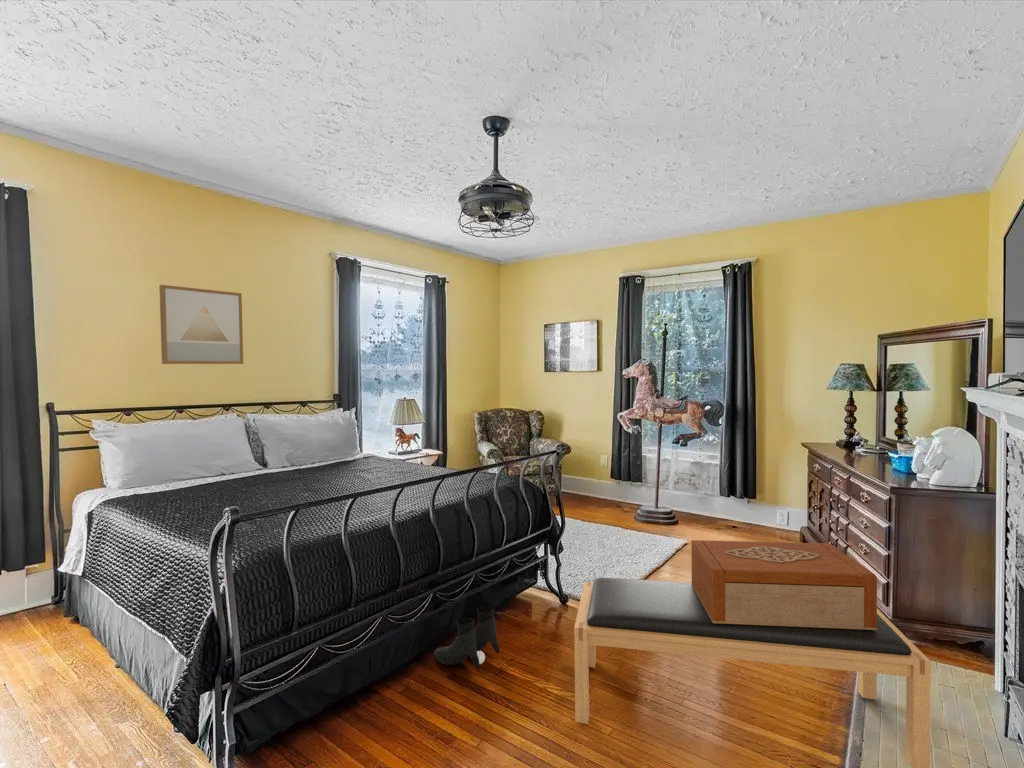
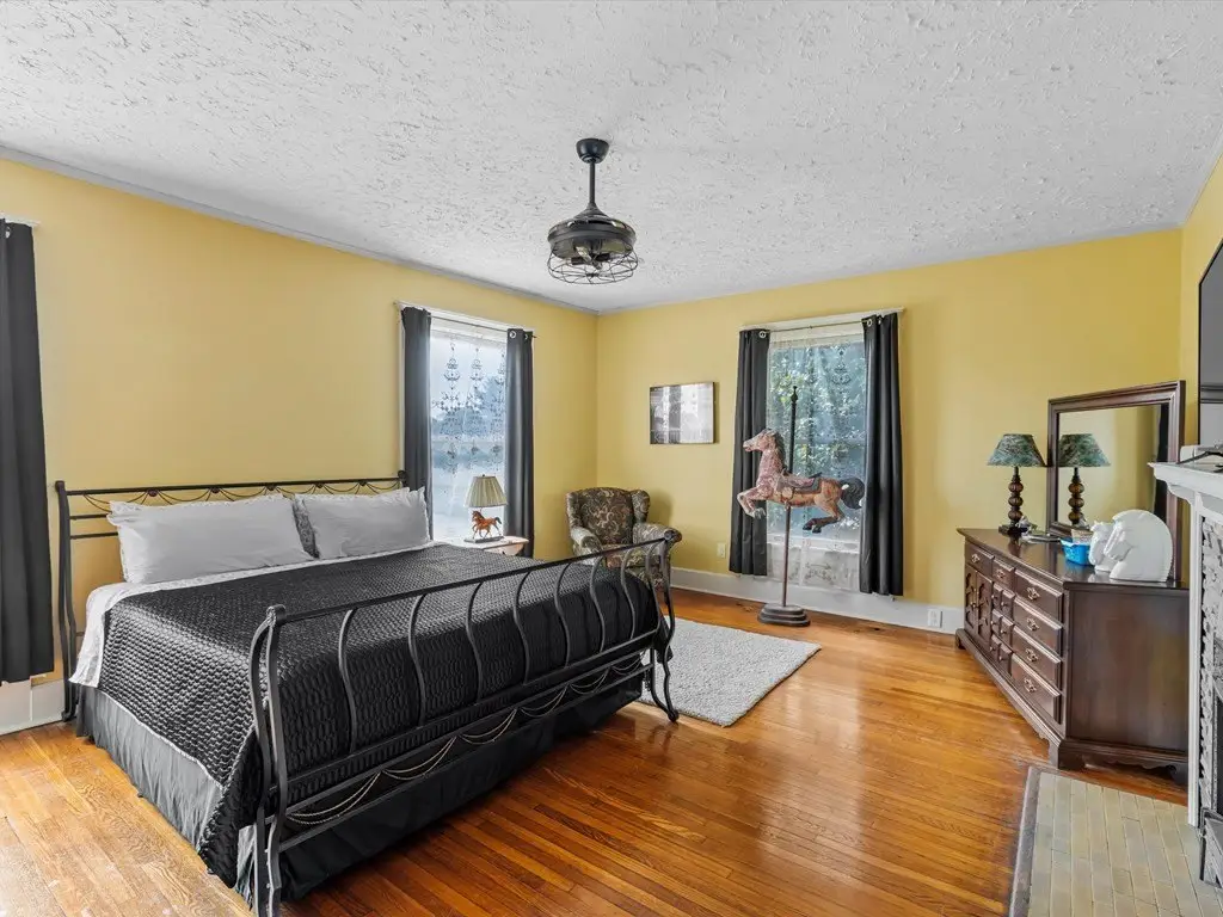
- boots (466, 632)
- wall art (203, 326)
- decorative box (774, 579)
- bench (729, 655)
